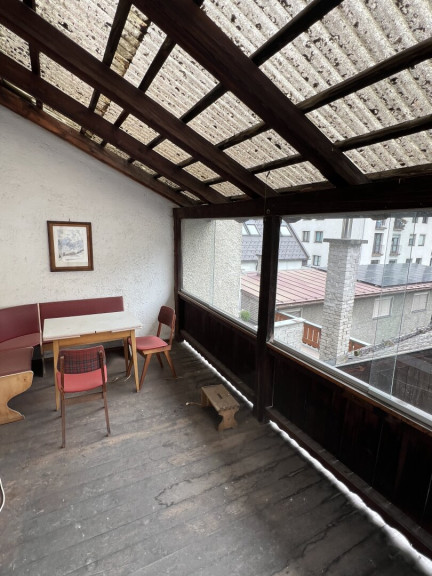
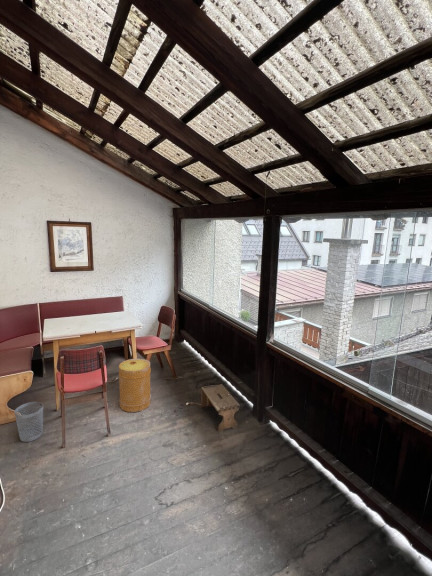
+ wastebasket (29, 421)
+ basket (135, 384)
